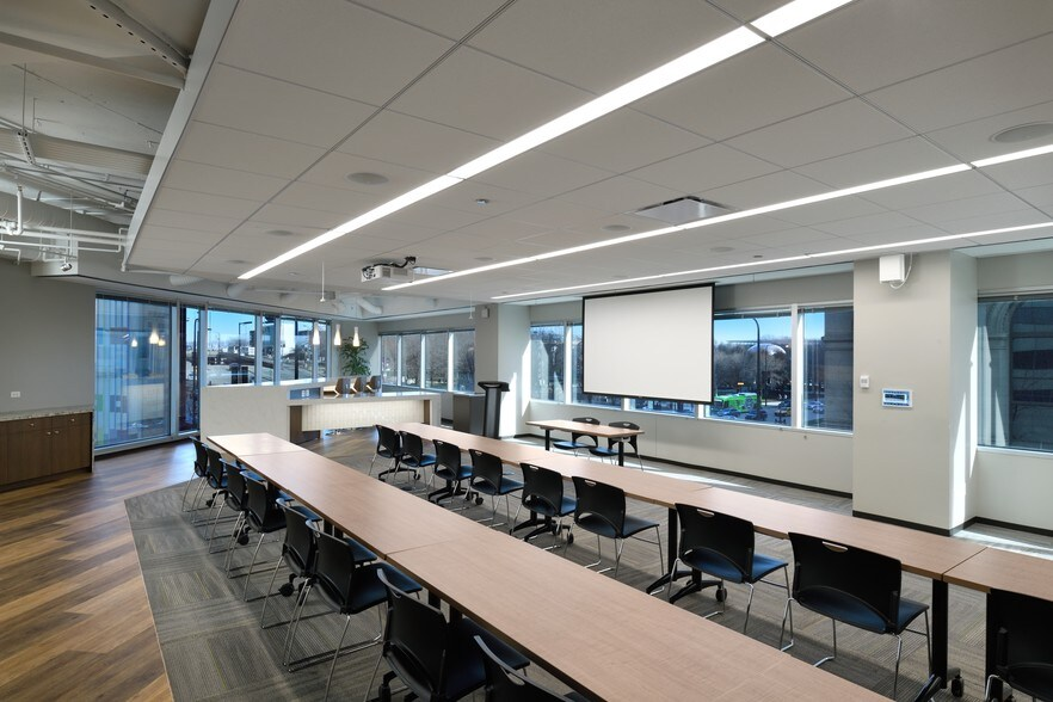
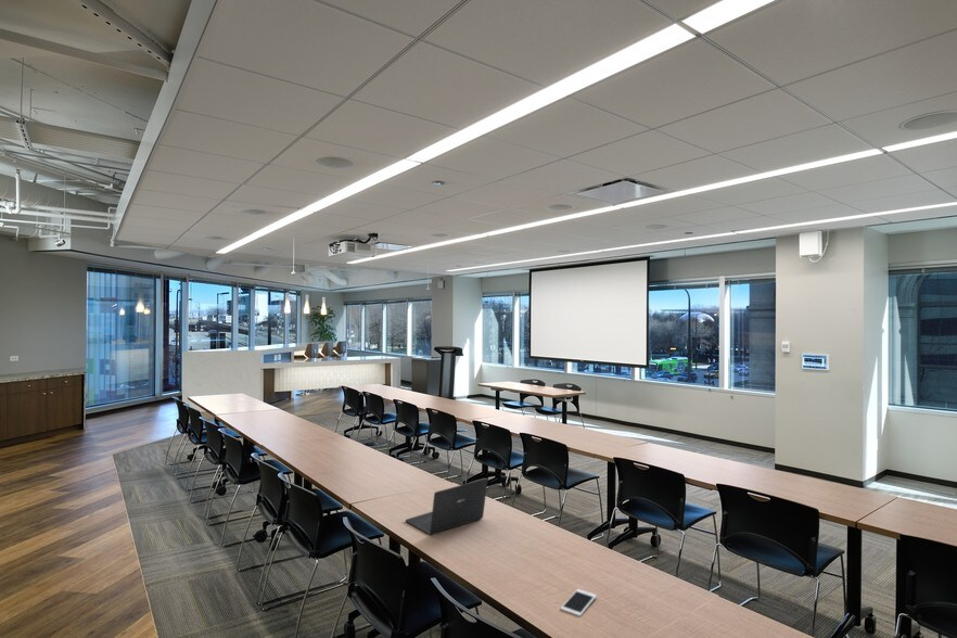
+ cell phone (578, 601)
+ laptop (446, 499)
